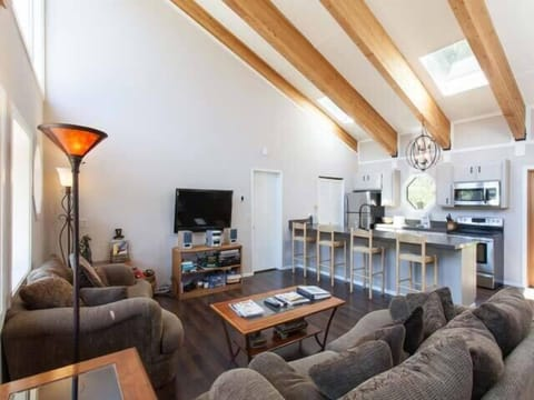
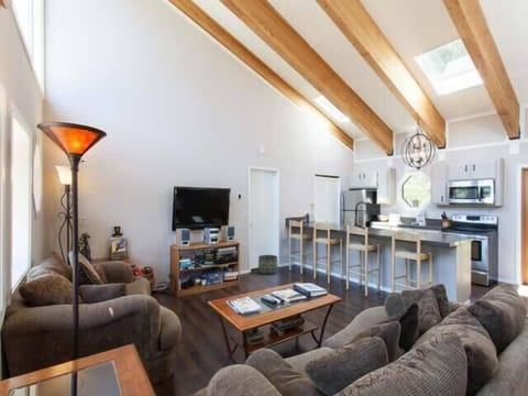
+ basket (267, 264)
